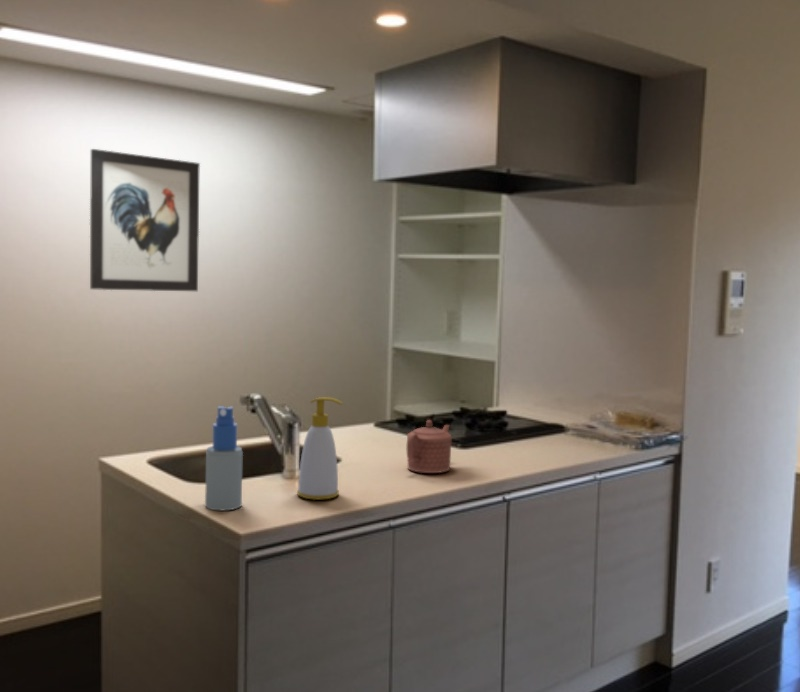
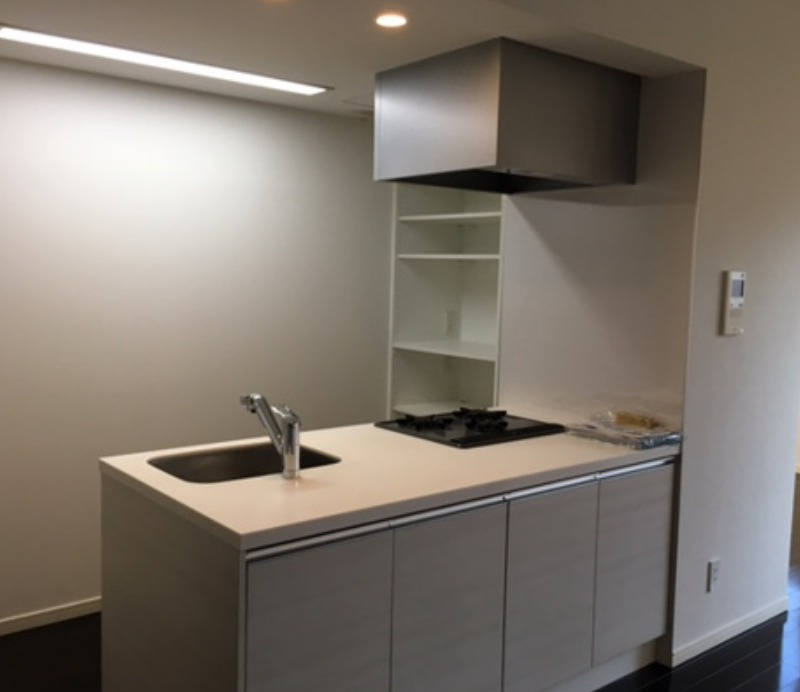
- wall art (146, 223)
- teapot (429, 444)
- soap bottle (319, 446)
- spray bottle (224, 456)
